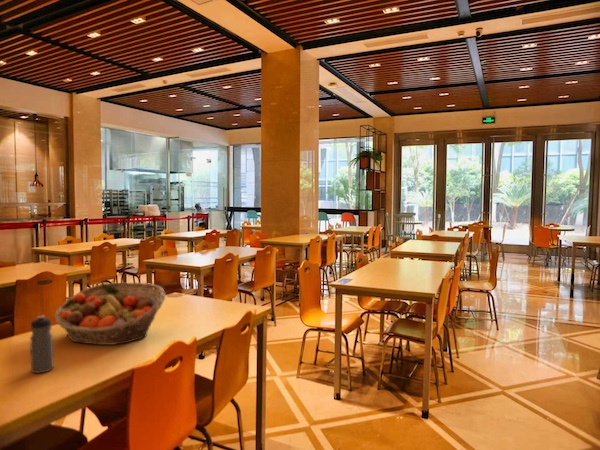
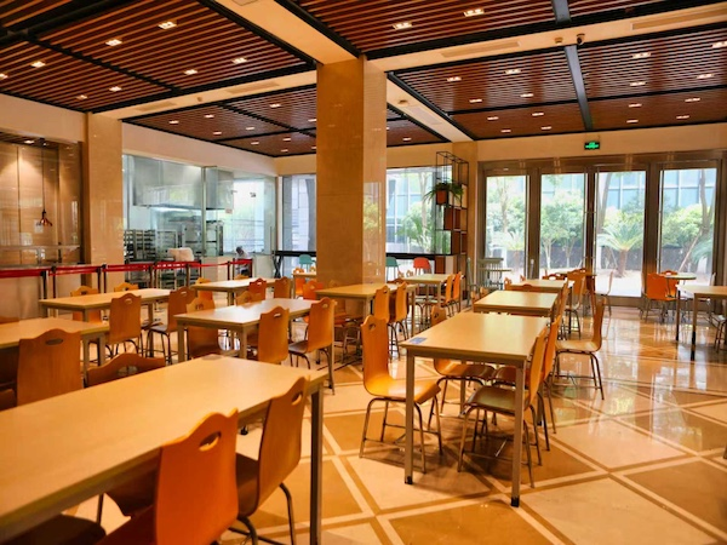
- water bottle (41, 343)
- fruit basket (112, 311)
